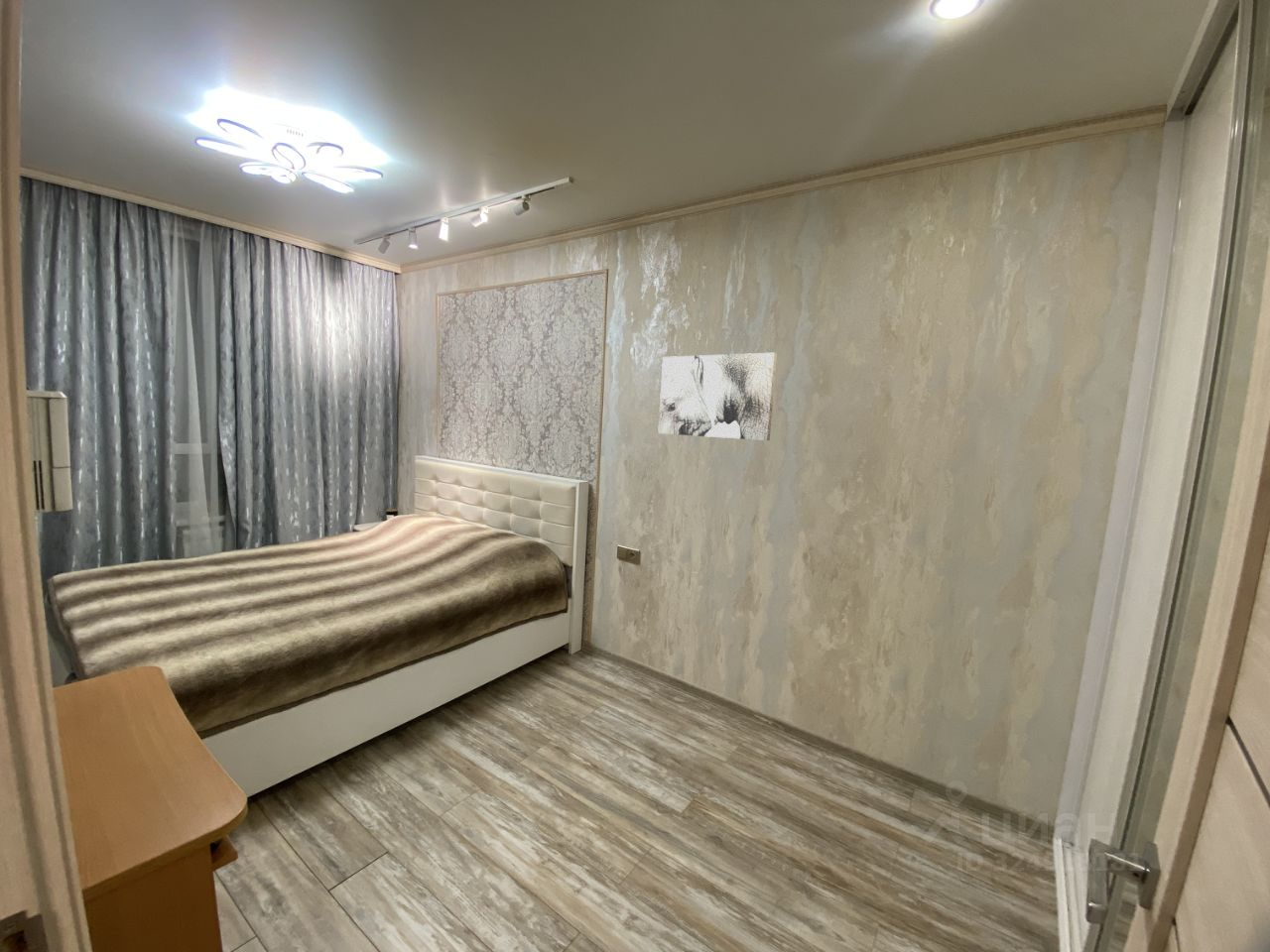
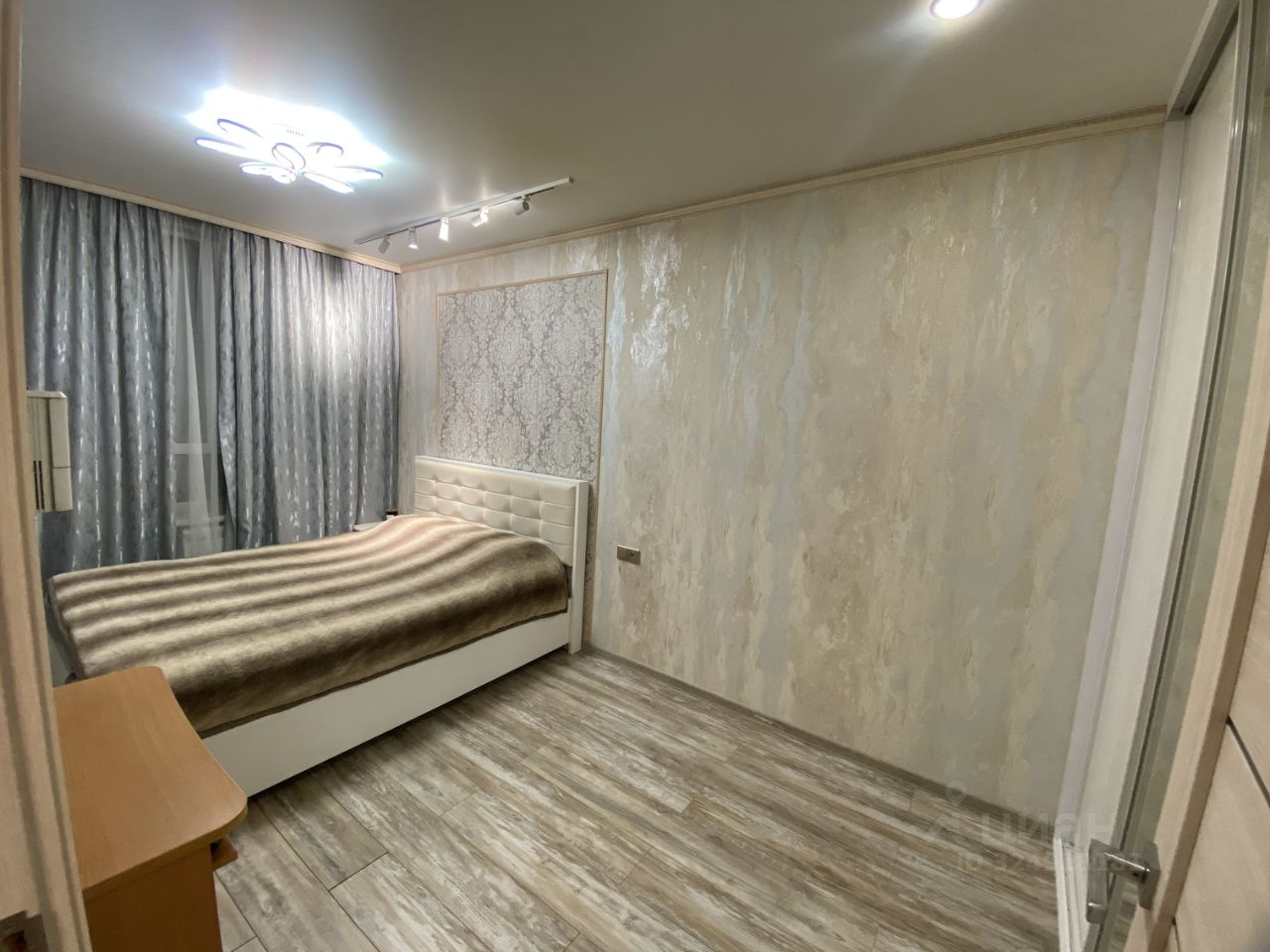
- wall art (712, 396)
